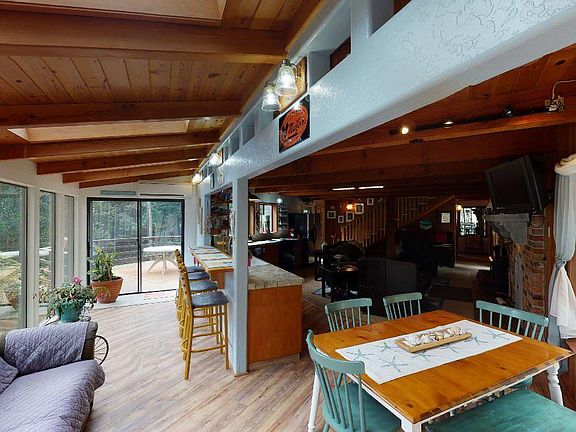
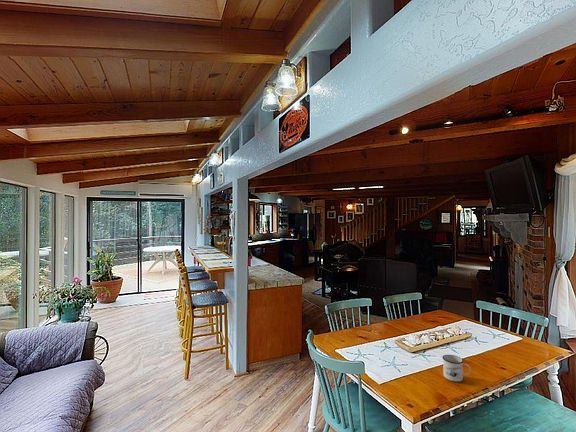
+ mug (456, 368)
